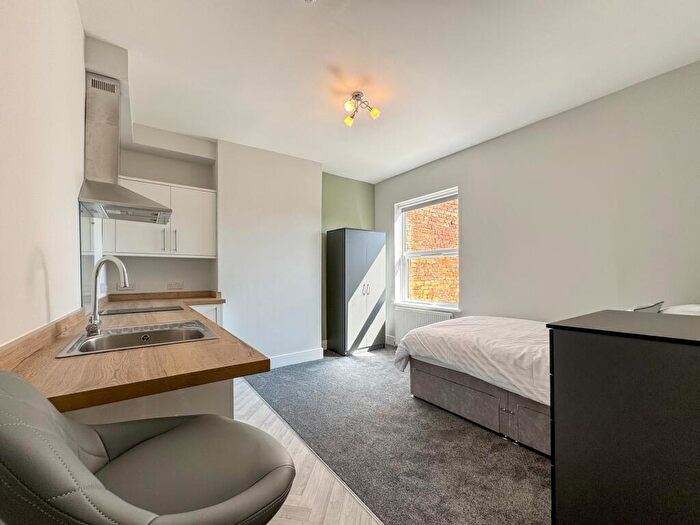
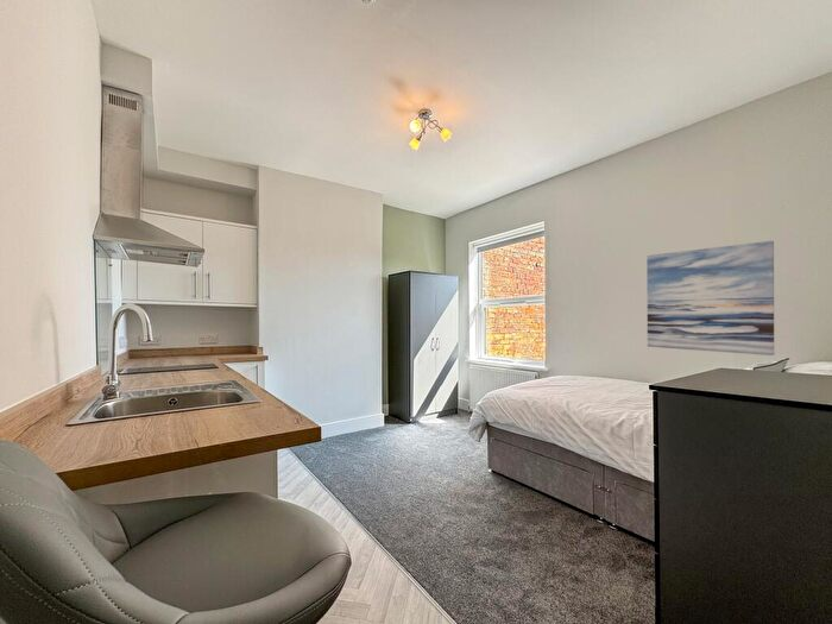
+ wall art (702, 300)
